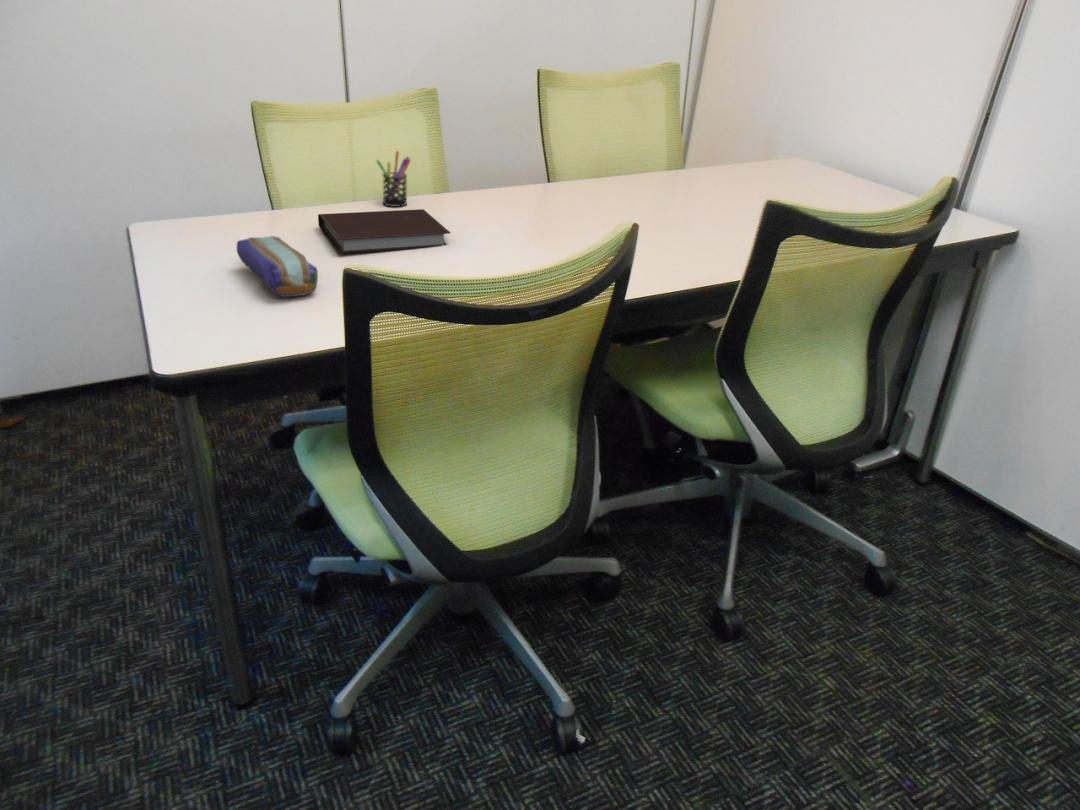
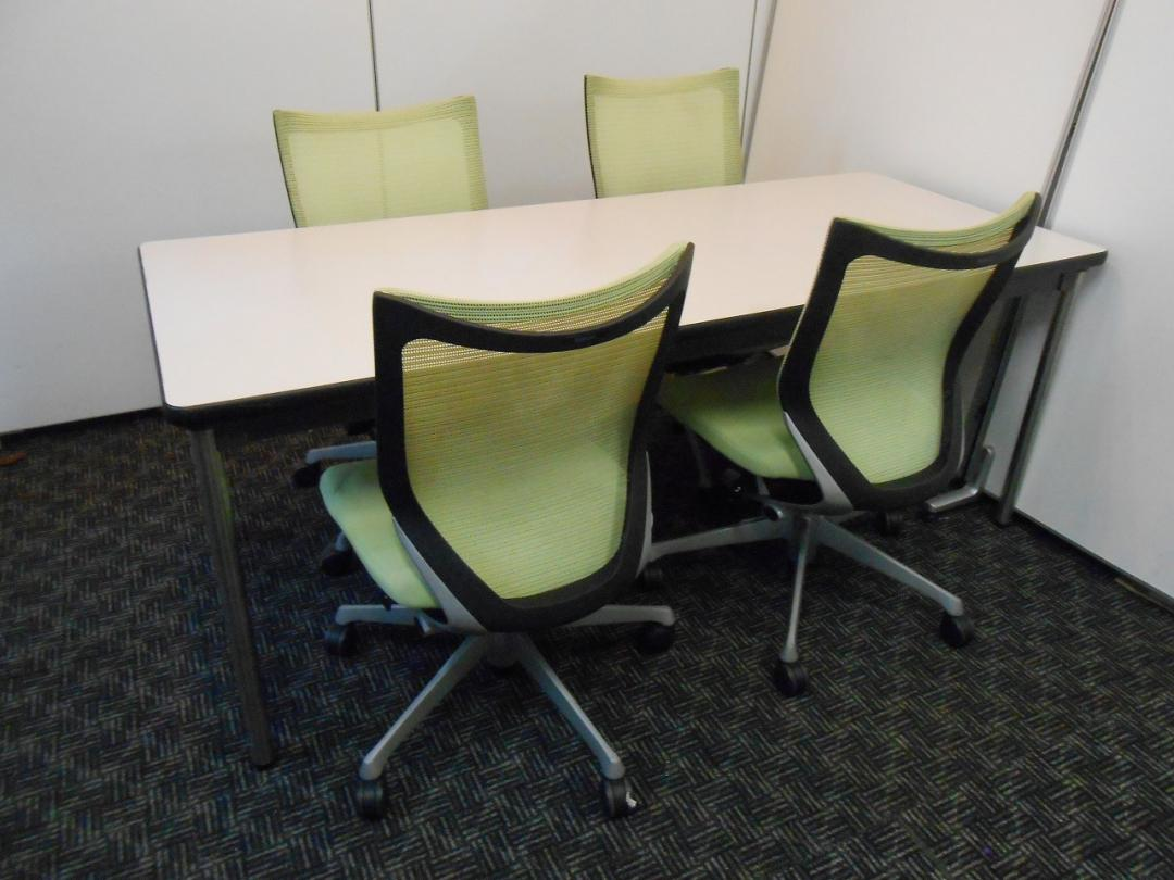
- pen holder (392, 178)
- notebook (383, 229)
- pencil case (276, 264)
